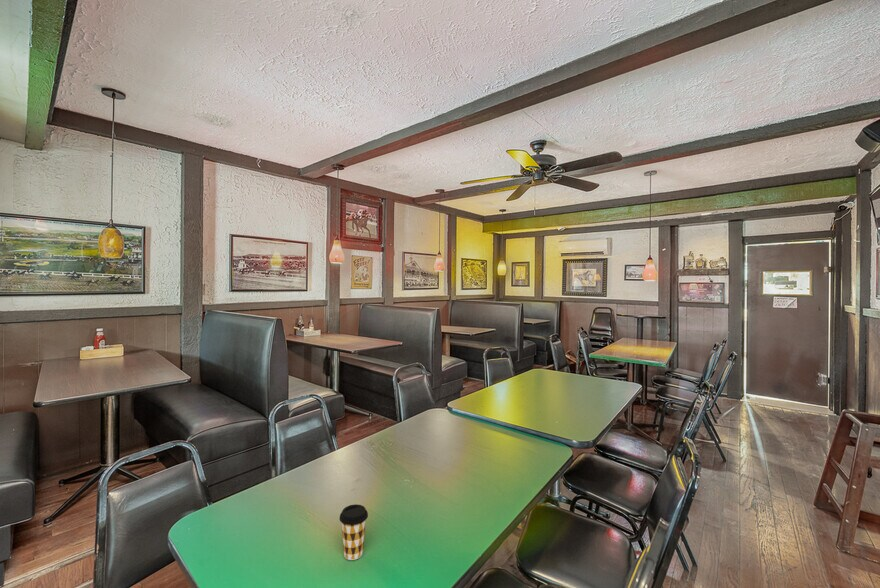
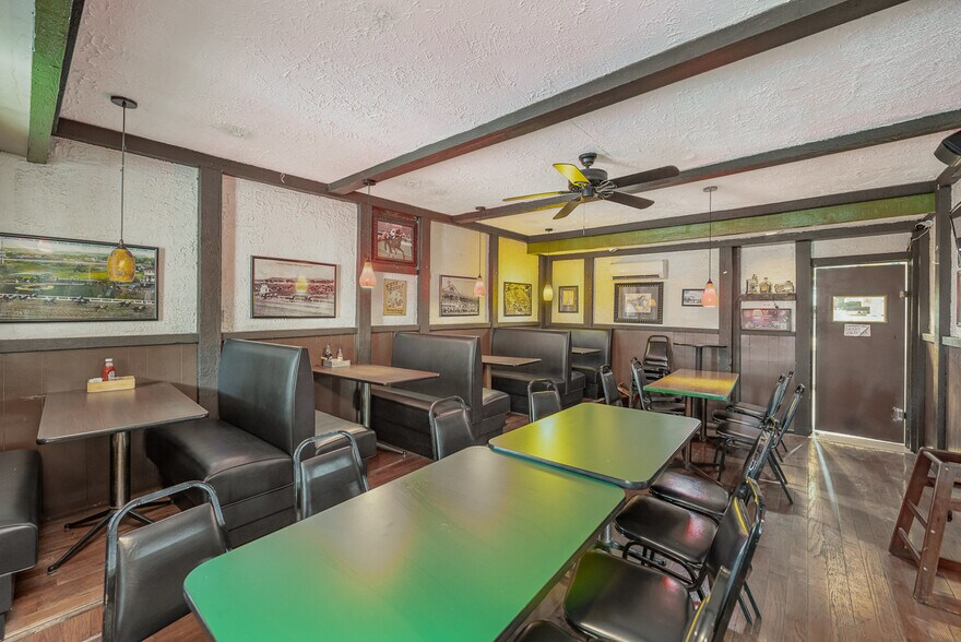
- coffee cup (353, 532)
